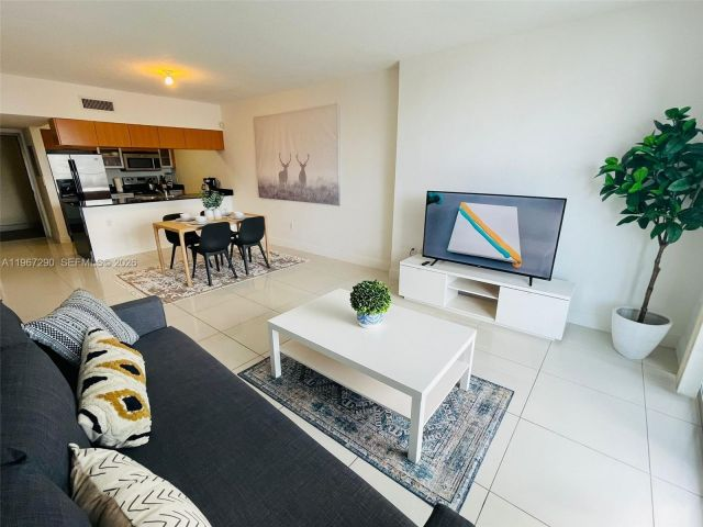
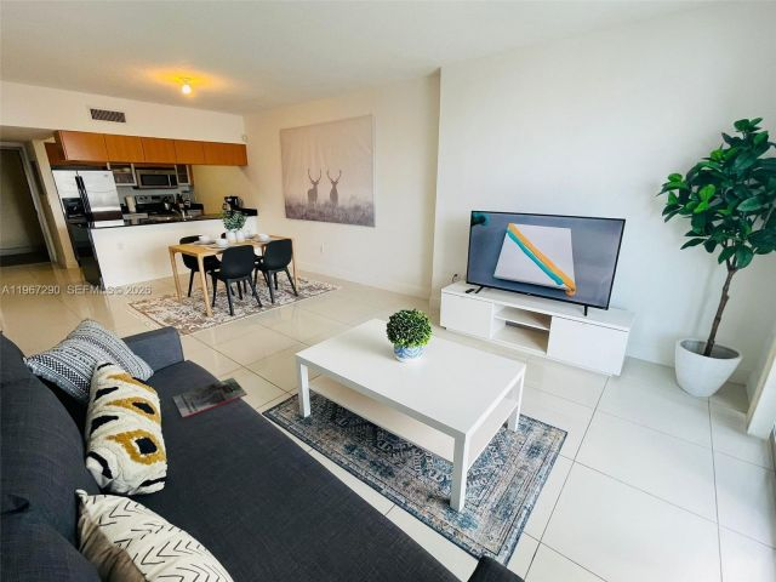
+ magazine (210, 395)
